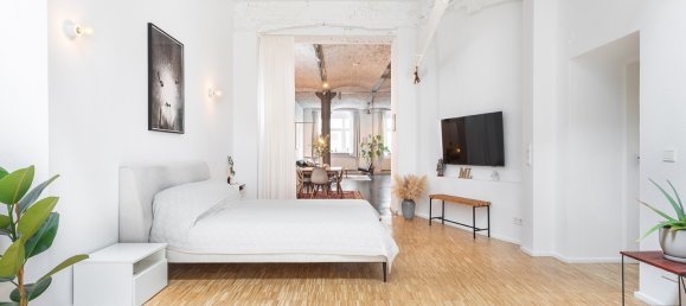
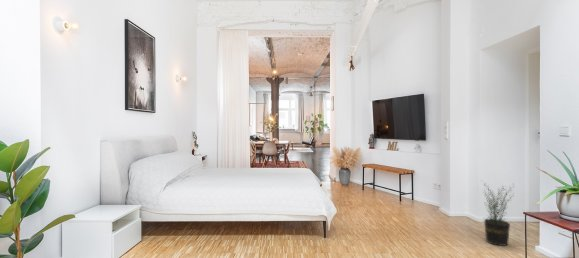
+ potted plant (498, 211)
